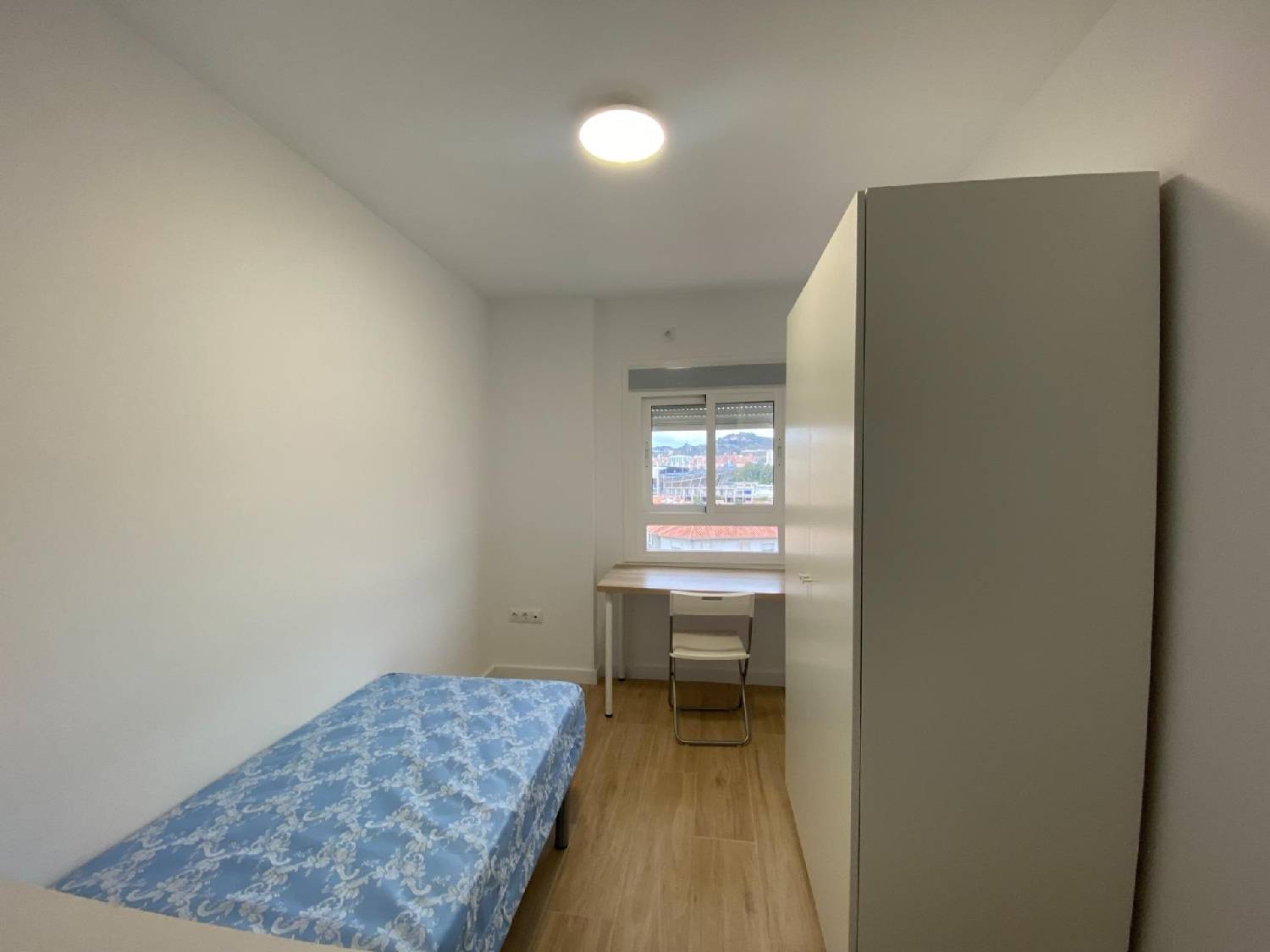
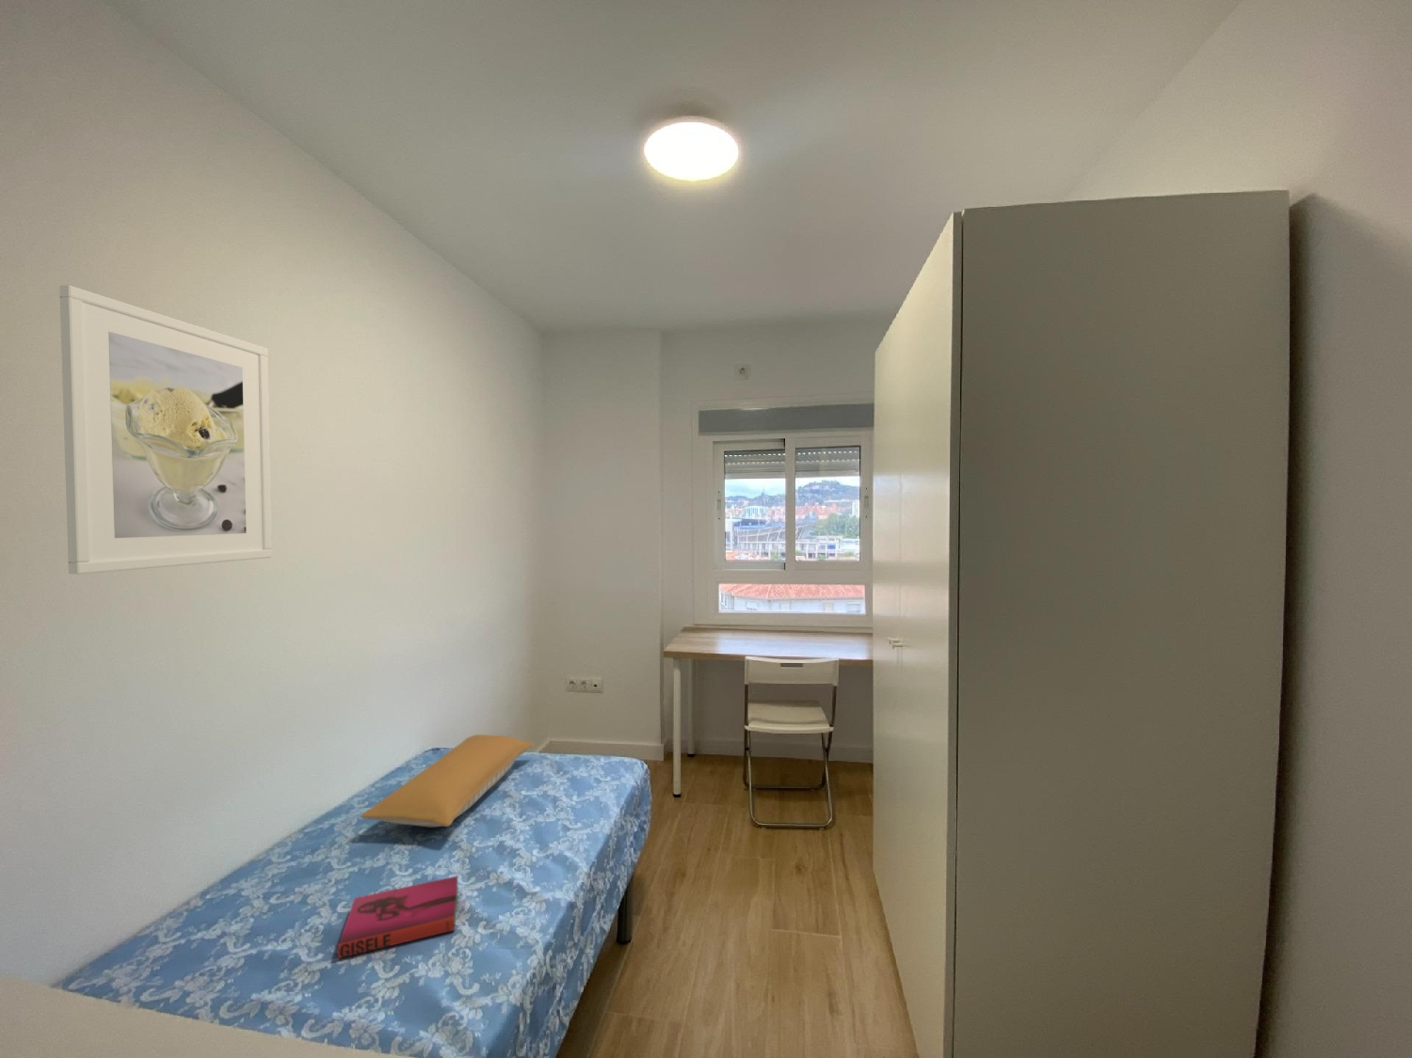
+ pillow (459, 775)
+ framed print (182, 443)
+ hardback book (402, 914)
